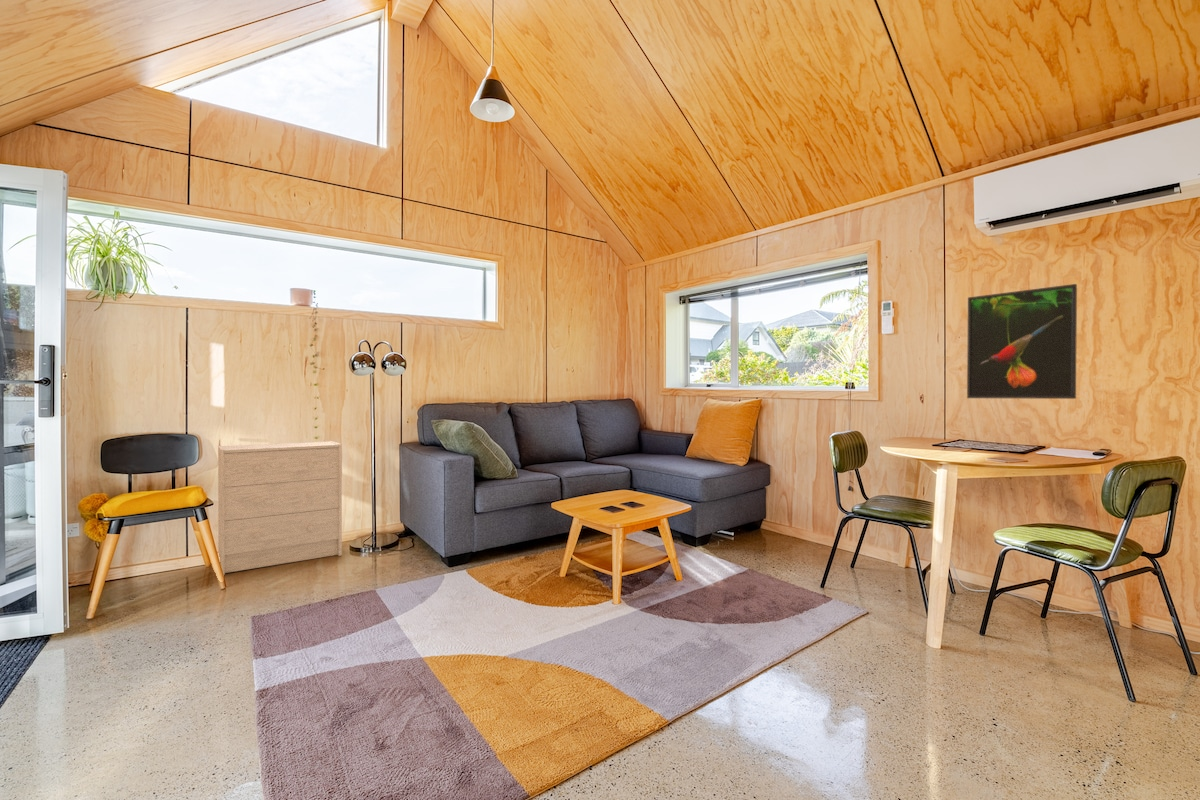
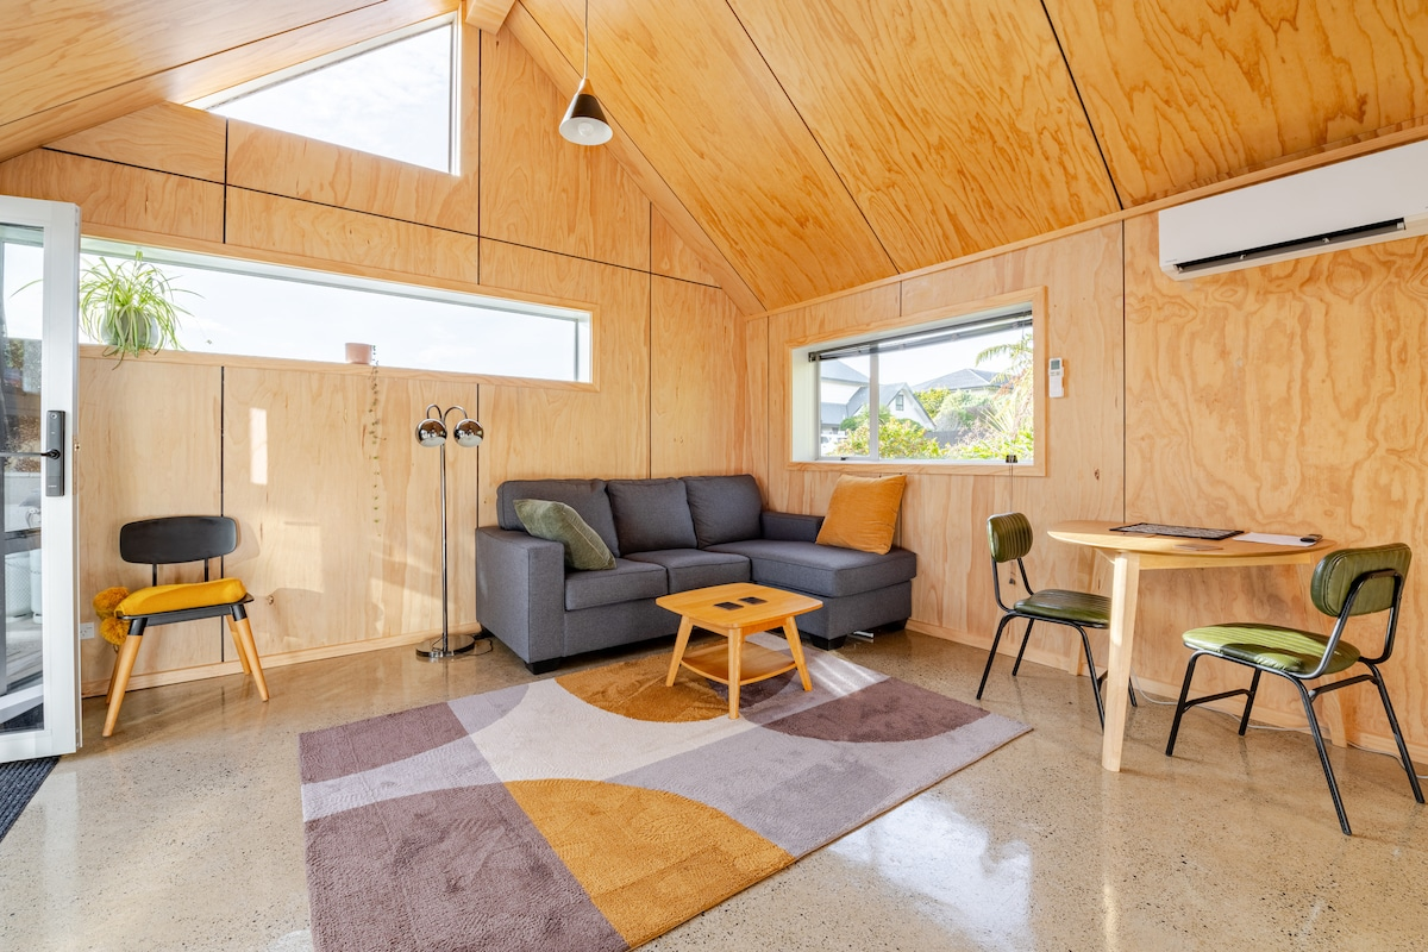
- dresser (281, 502)
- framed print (1018, 344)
